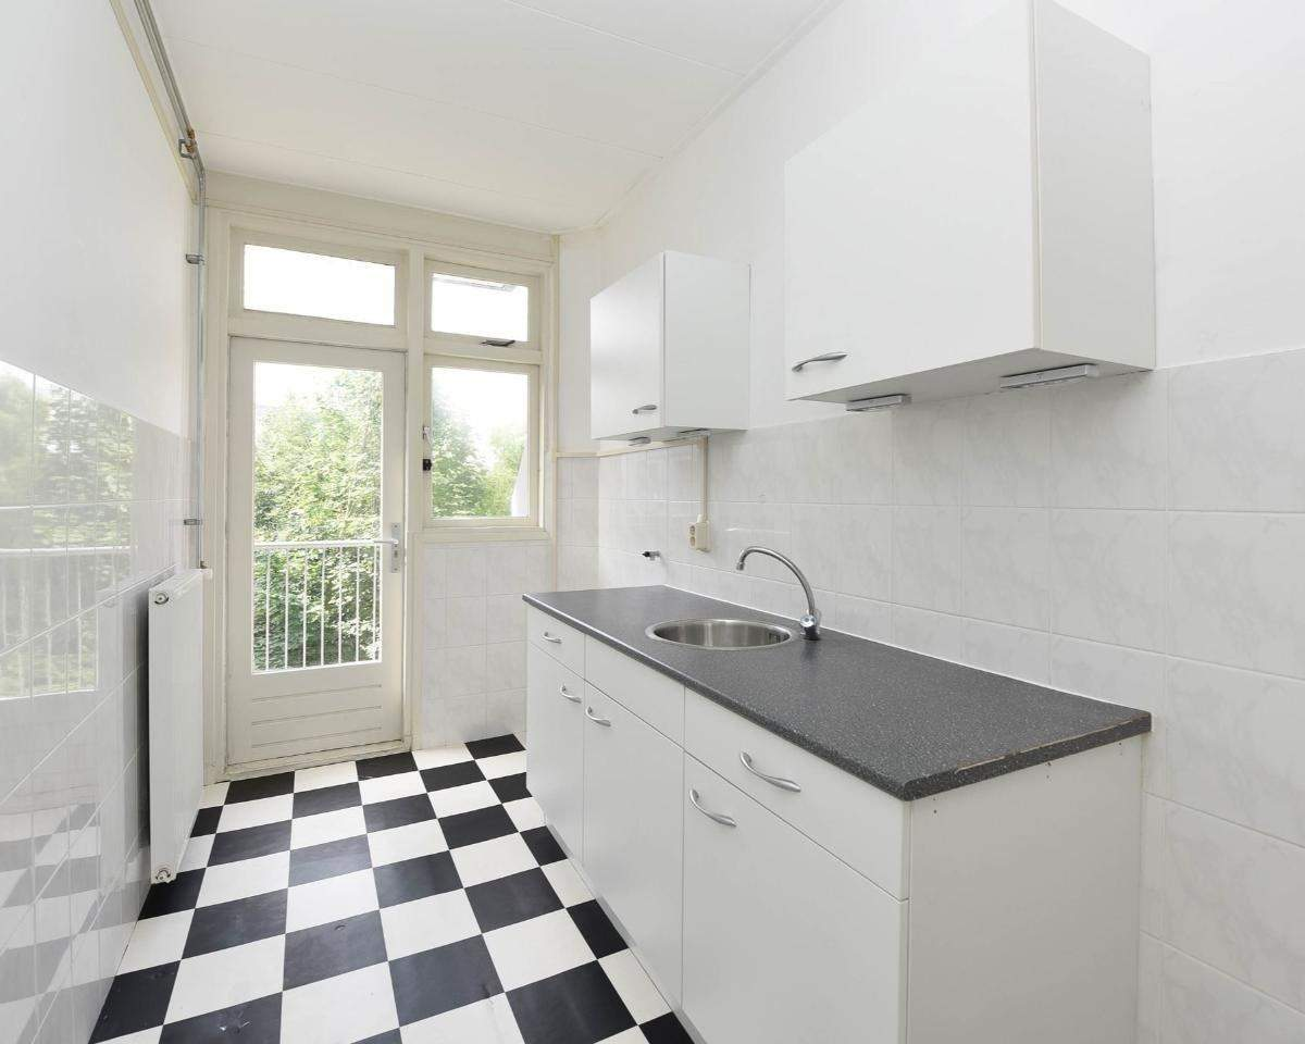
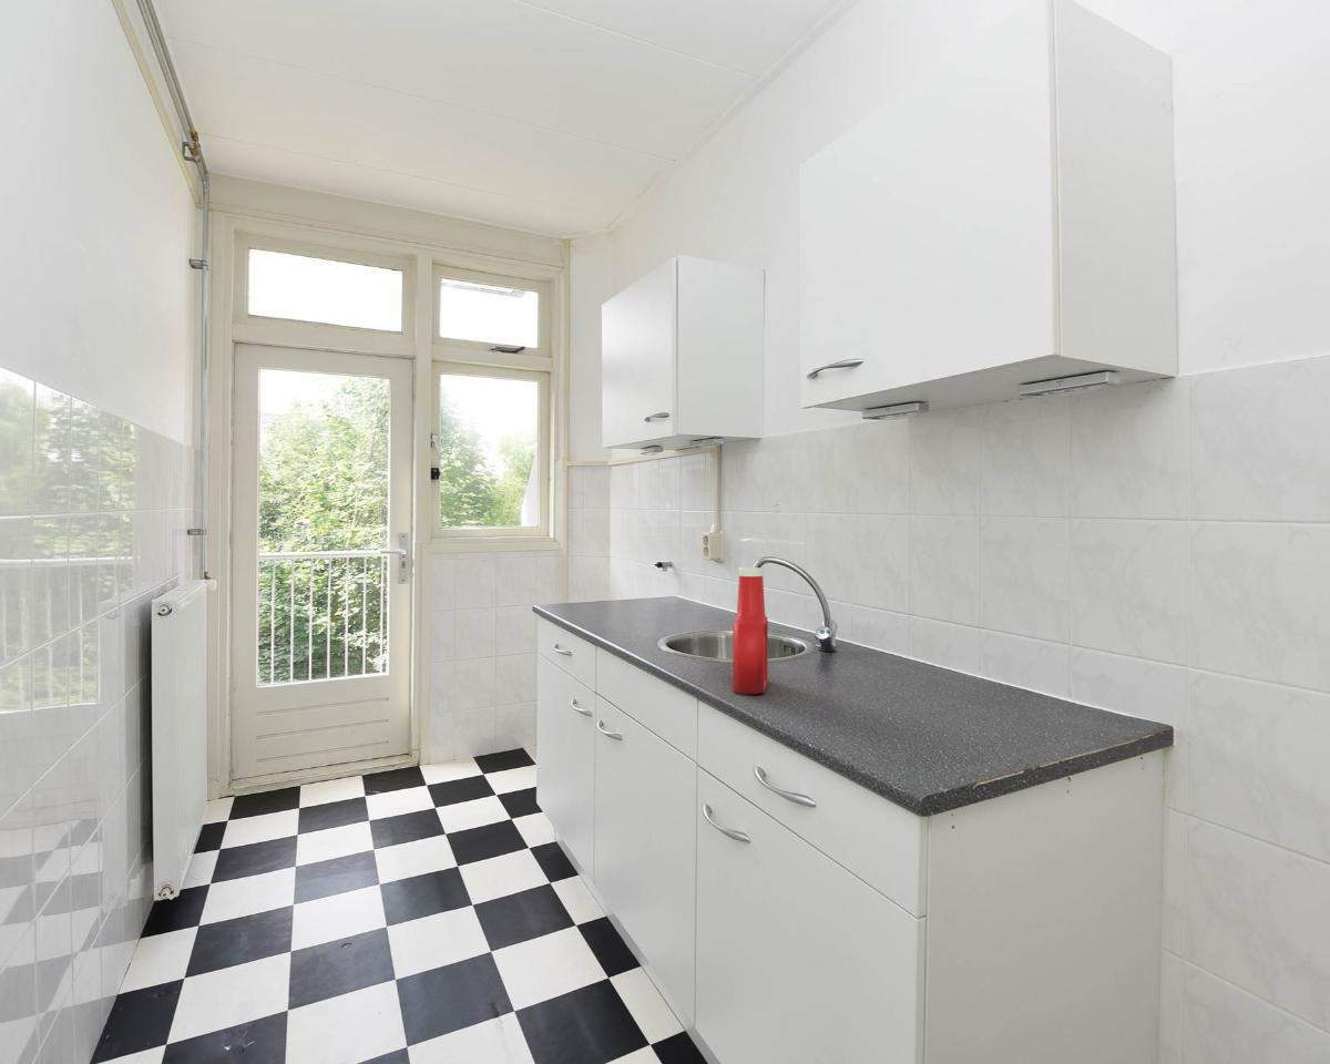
+ soap bottle (750, 626)
